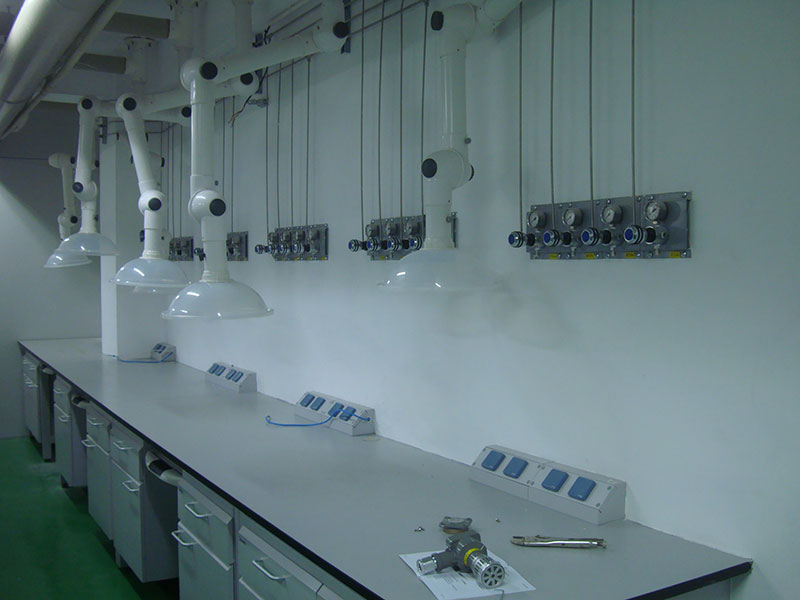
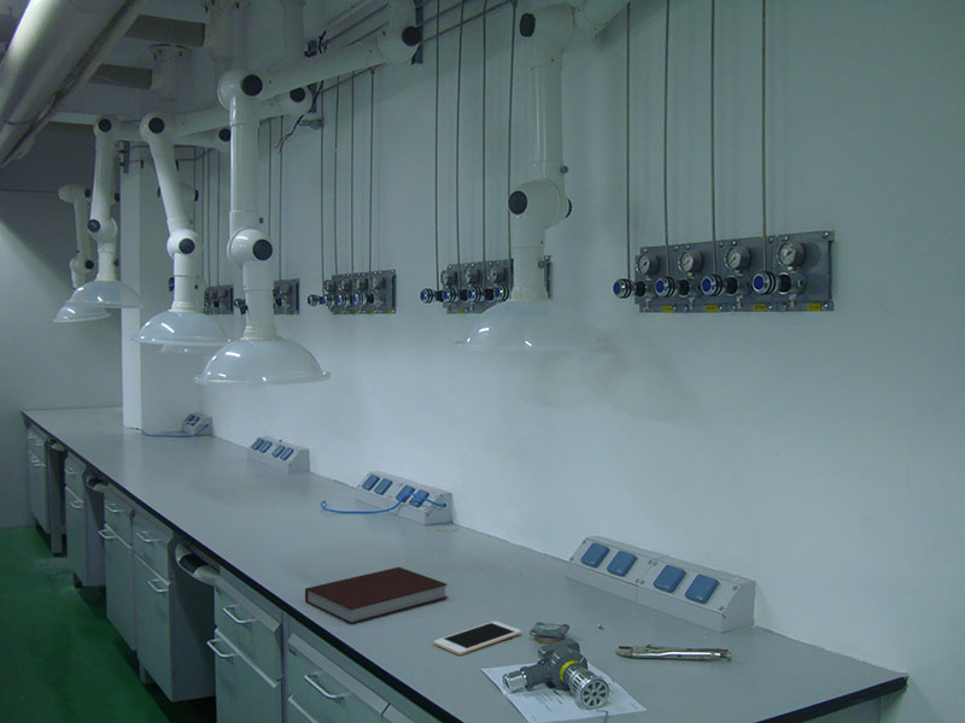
+ notebook (376, 593)
+ cell phone (478, 636)
